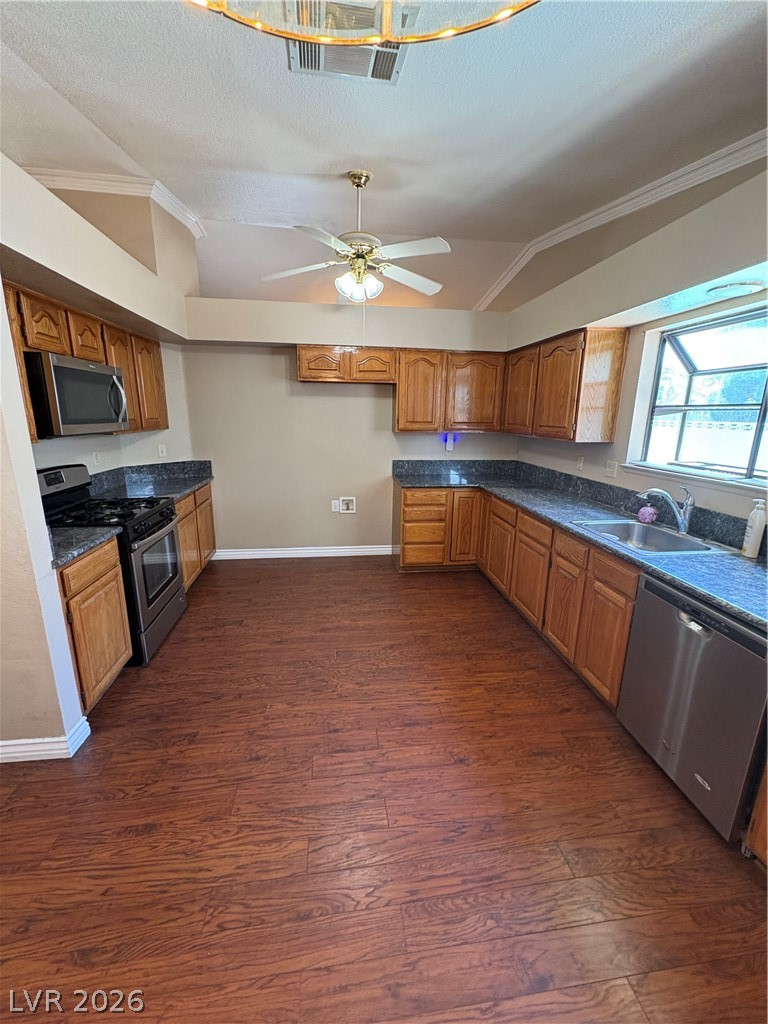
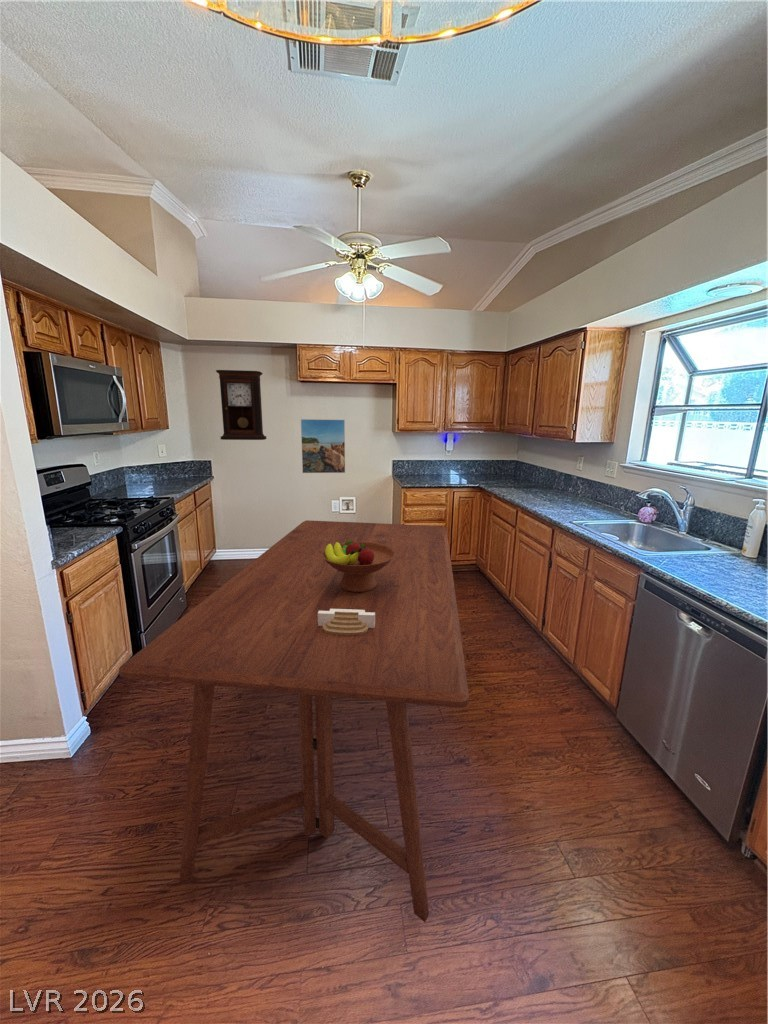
+ dining table (348, 646)
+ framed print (323, 446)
+ fruit bowl (358, 562)
+ architectural model (345, 621)
+ pendulum clock (241, 405)
